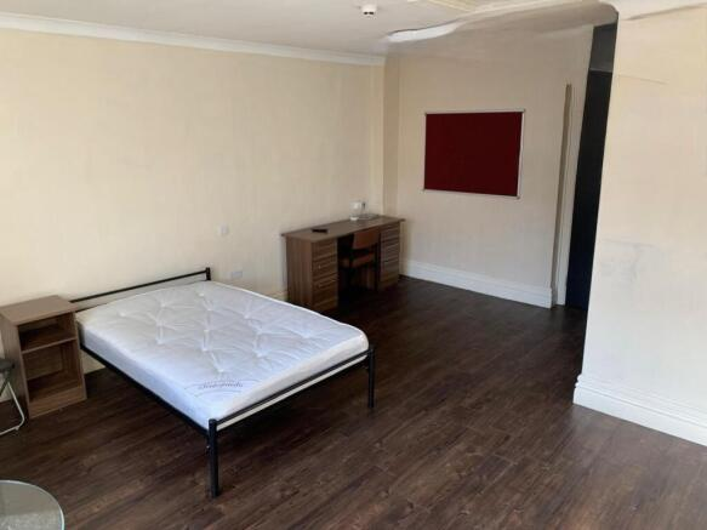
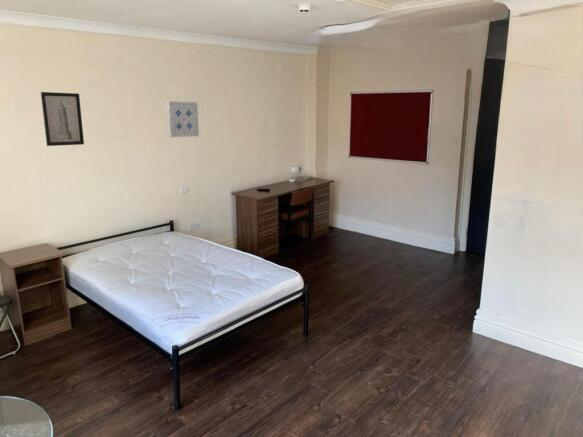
+ wall art (183, 119)
+ wall art (63, 119)
